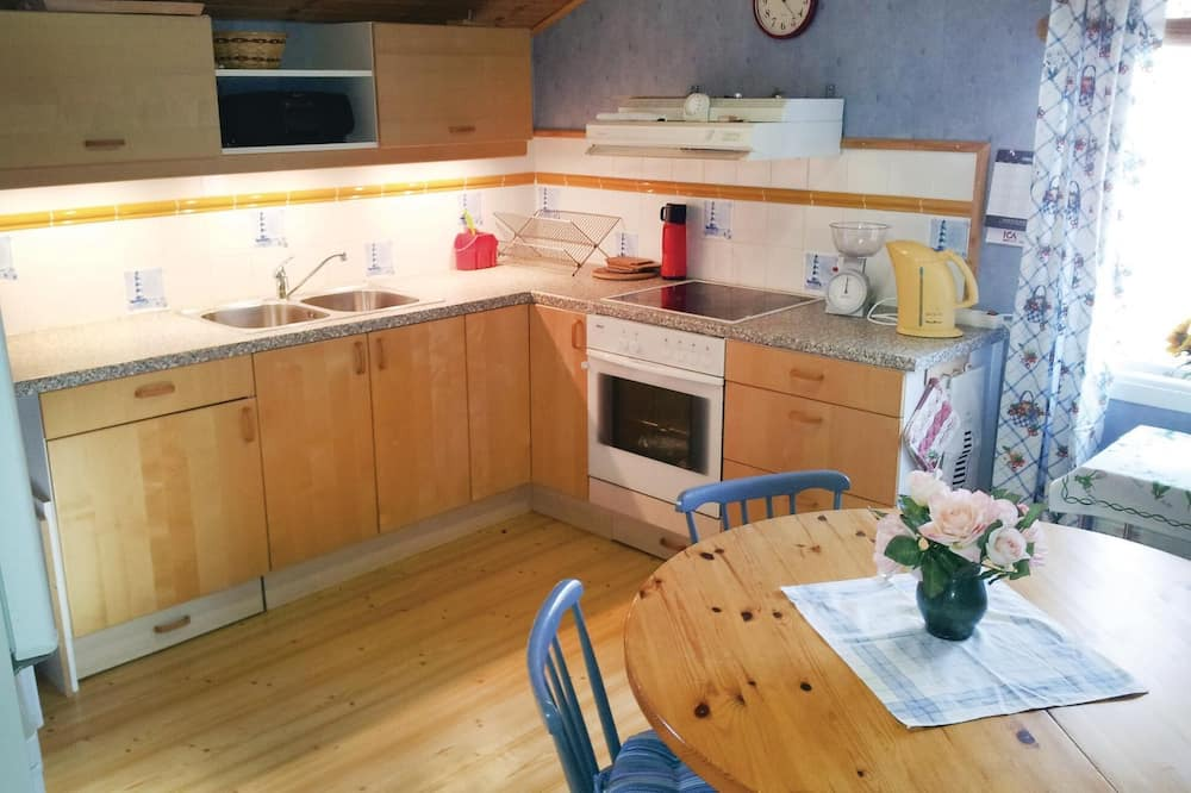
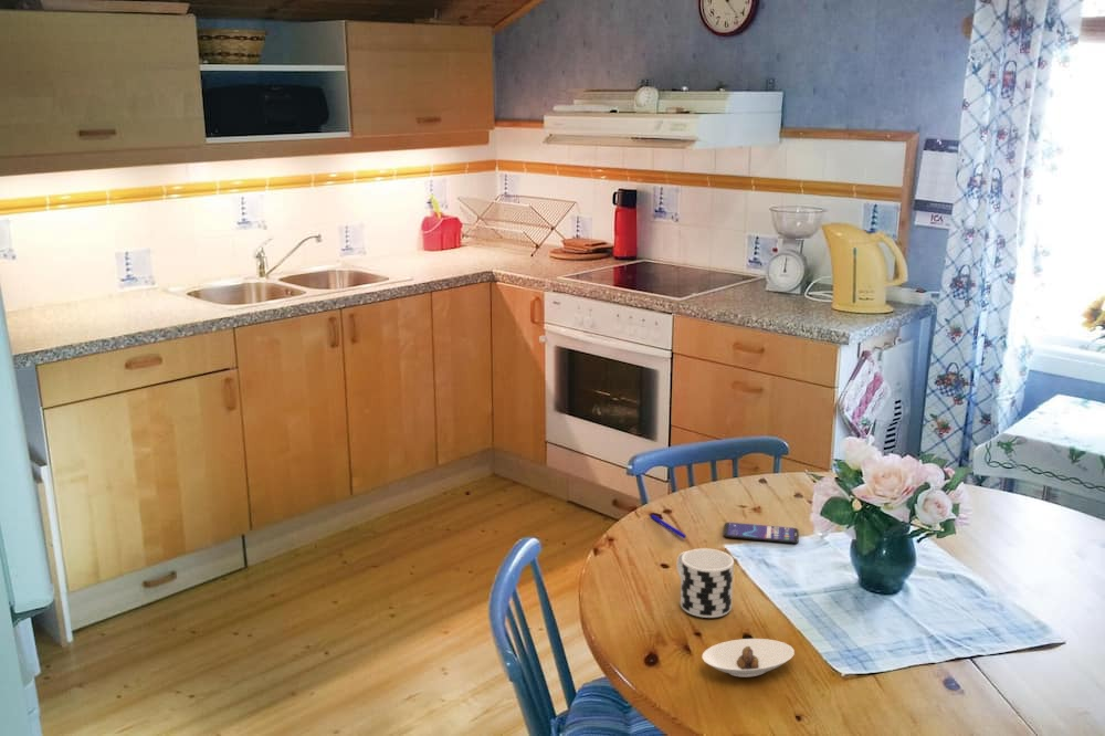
+ smartphone (760, 533)
+ pen (666, 525)
+ cup (701, 579)
+ saucer (748, 660)
